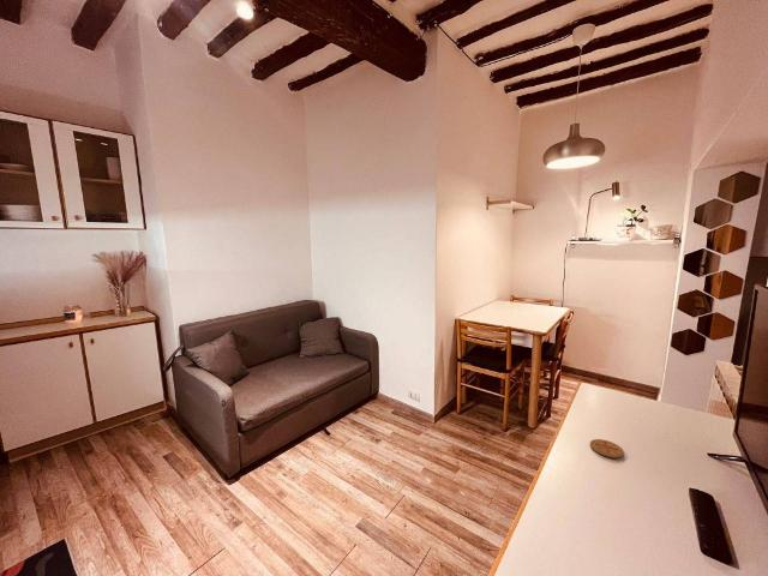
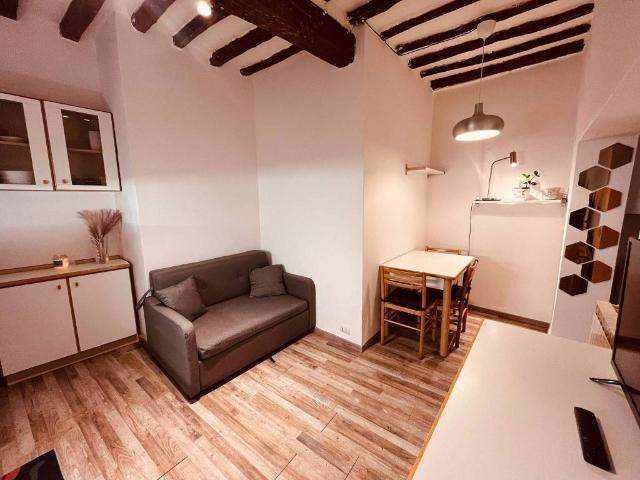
- coaster (606, 448)
